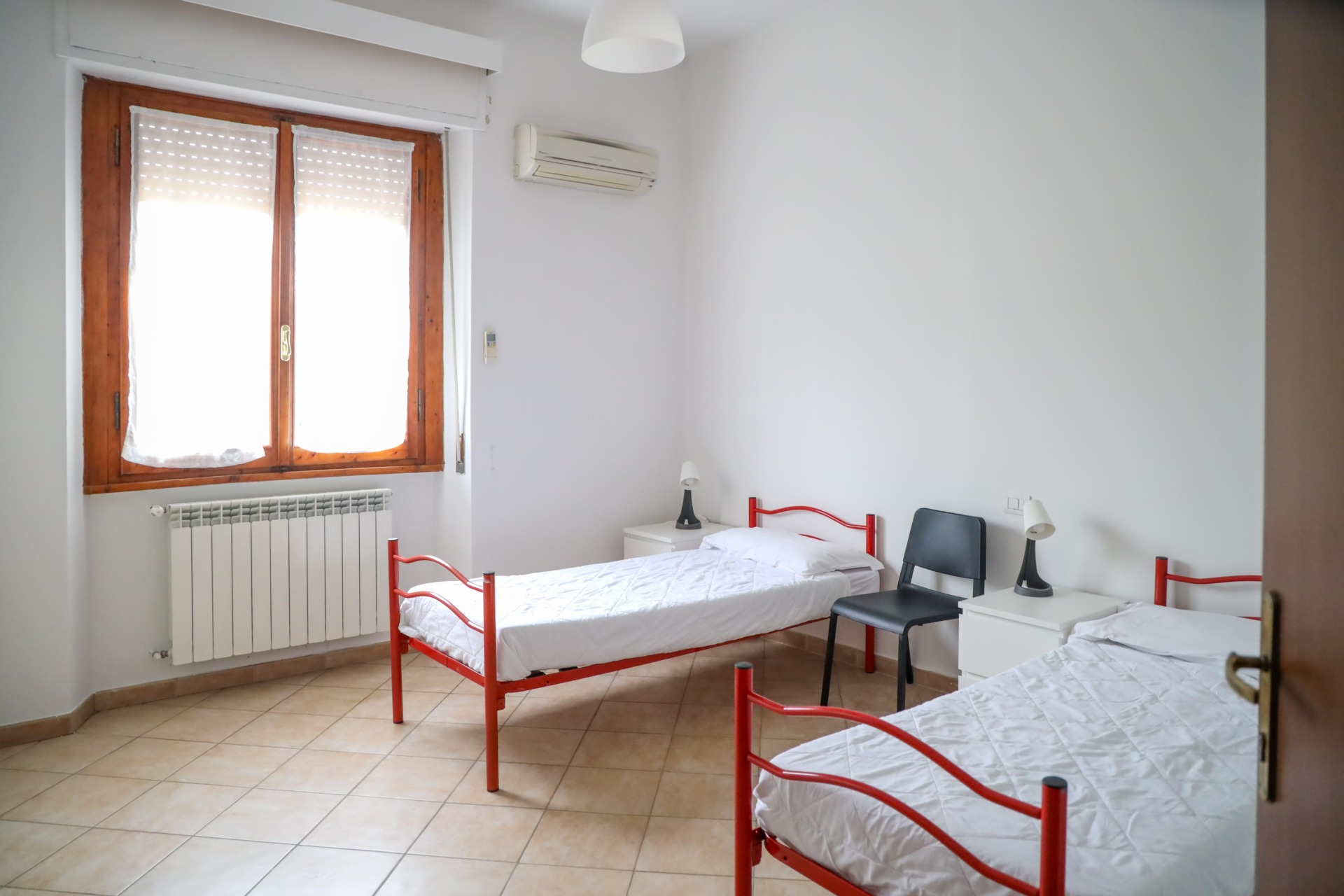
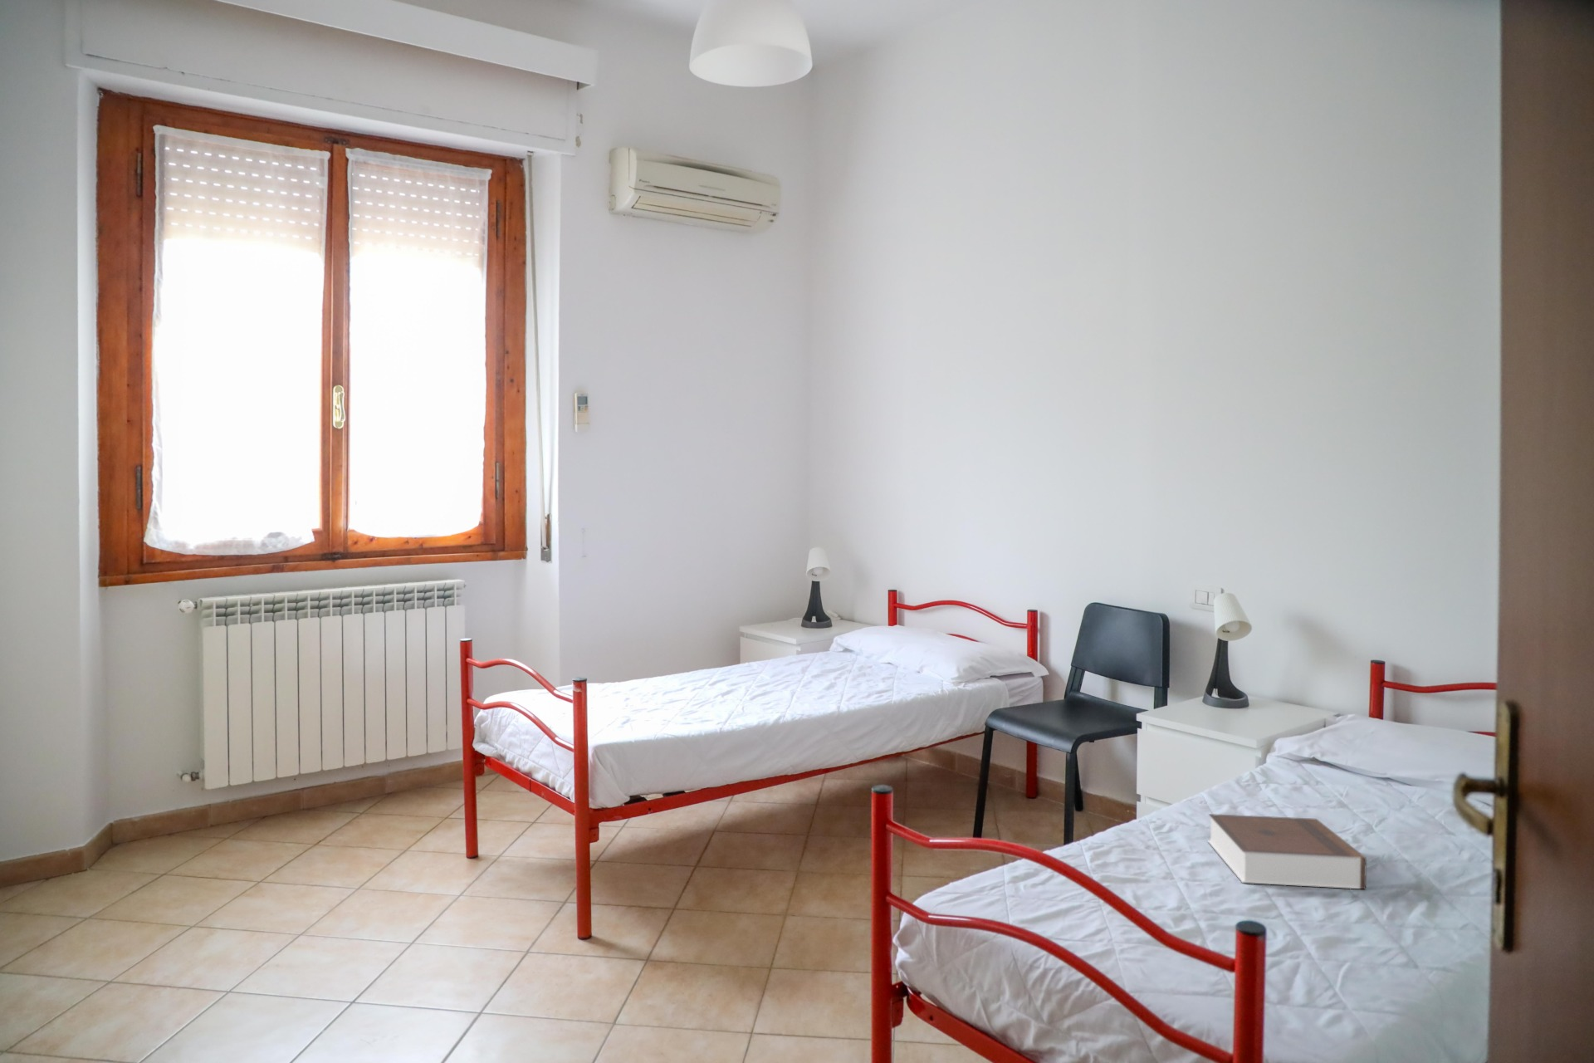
+ book (1281, 848)
